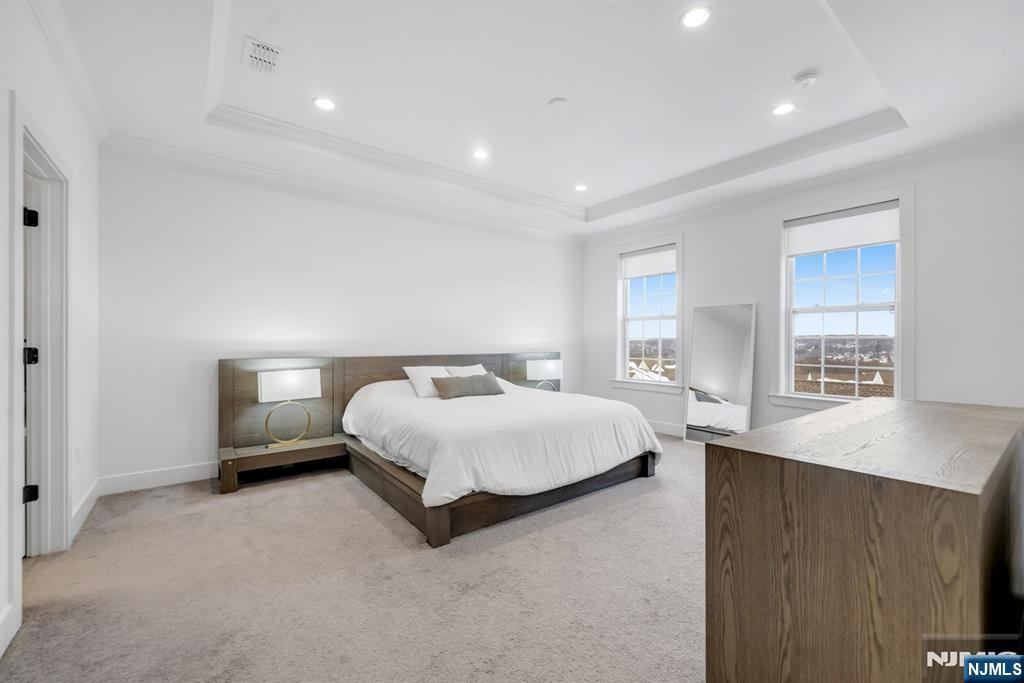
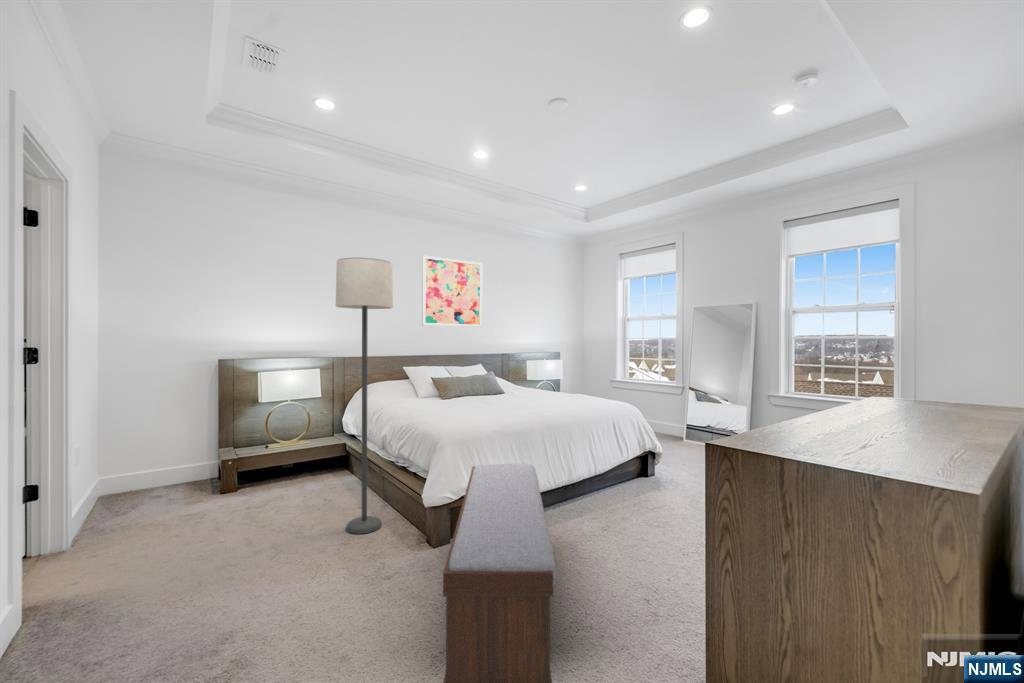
+ wall art (453, 293)
+ lamp (364, 394)
+ bench (502, 547)
